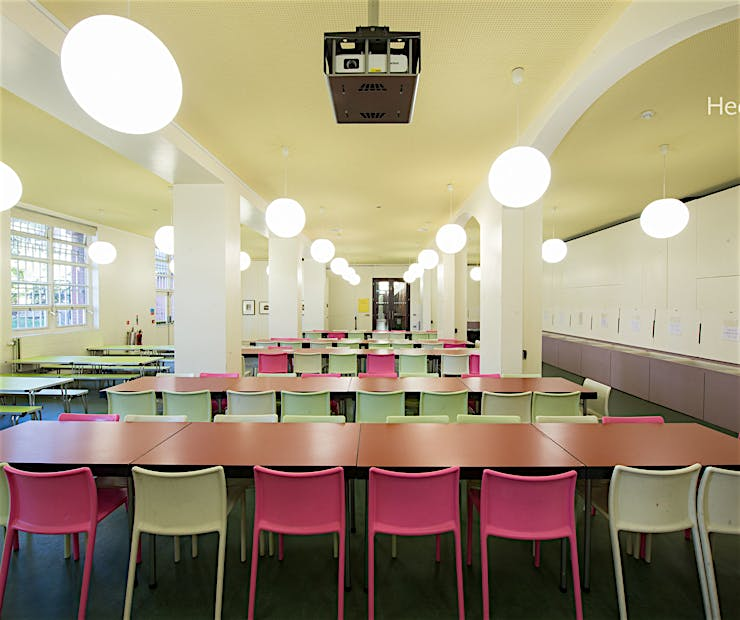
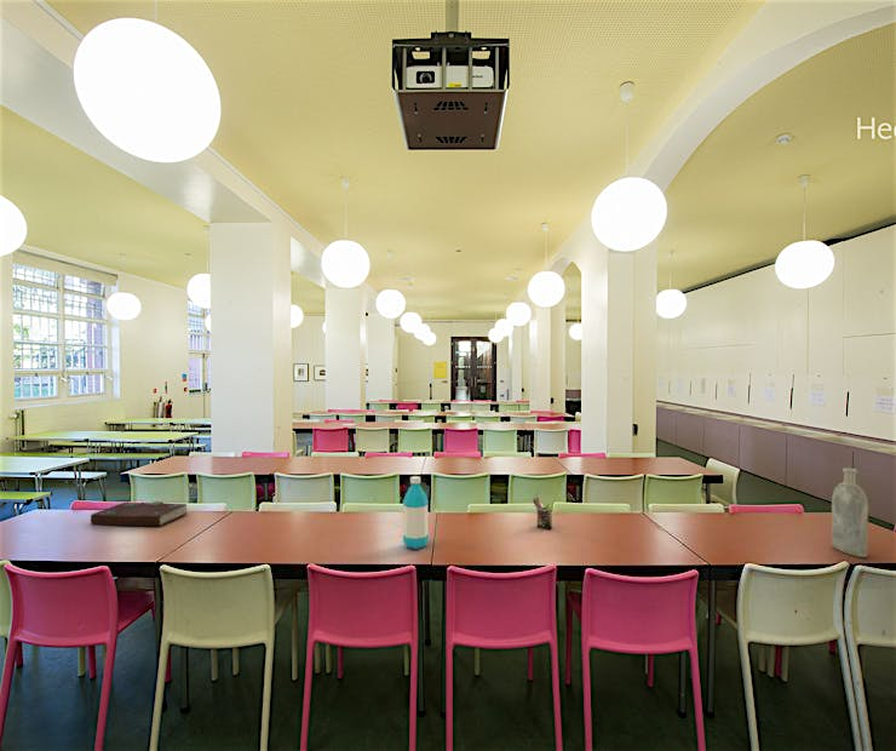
+ book (140, 512)
+ pen holder (544, 512)
+ water bottle (415, 511)
+ bottle (849, 510)
